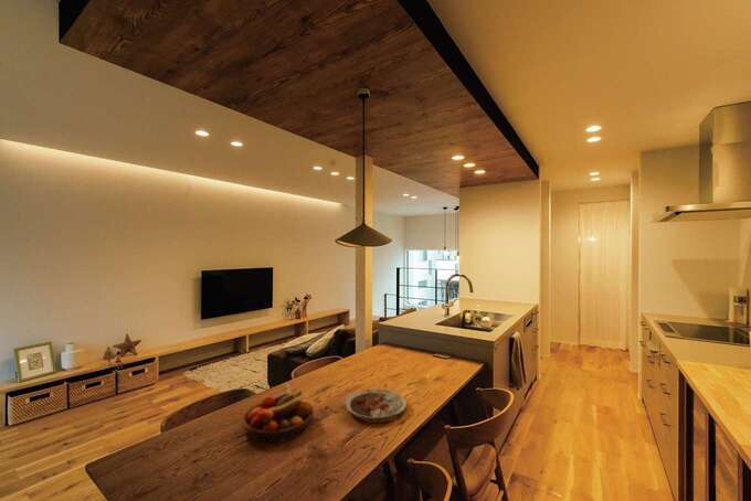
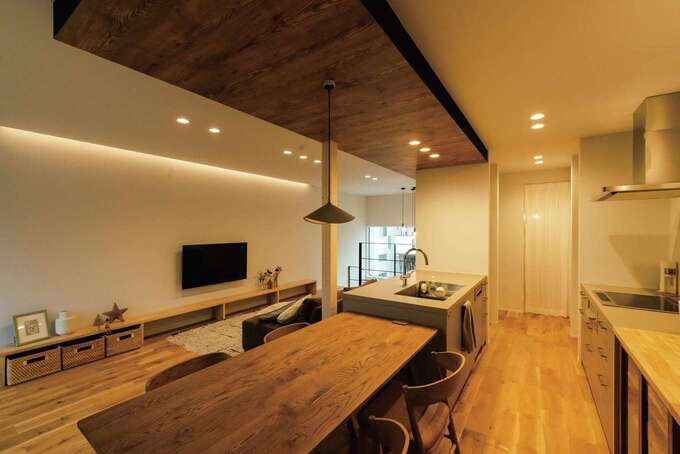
- fruit bowl (278, 409)
- plate (376, 402)
